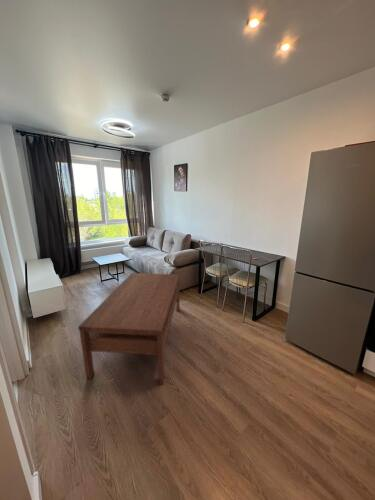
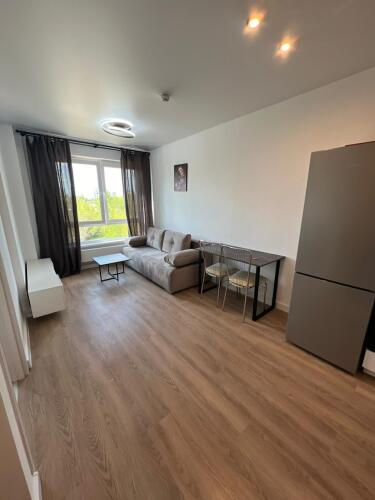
- coffee table (143, 315)
